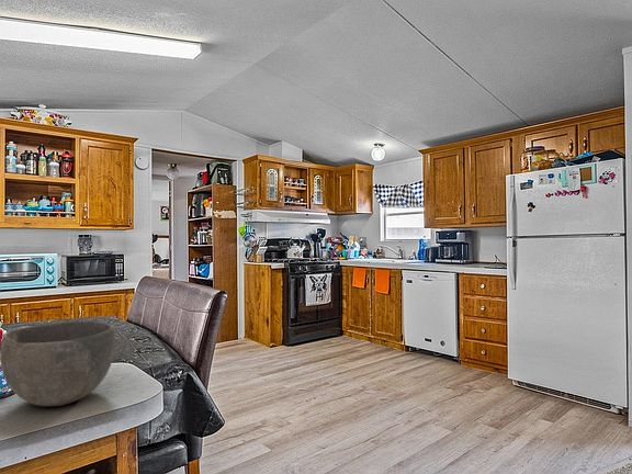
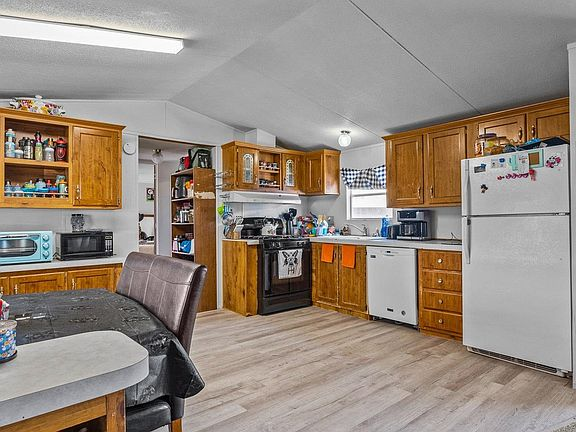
- bowl (60, 363)
